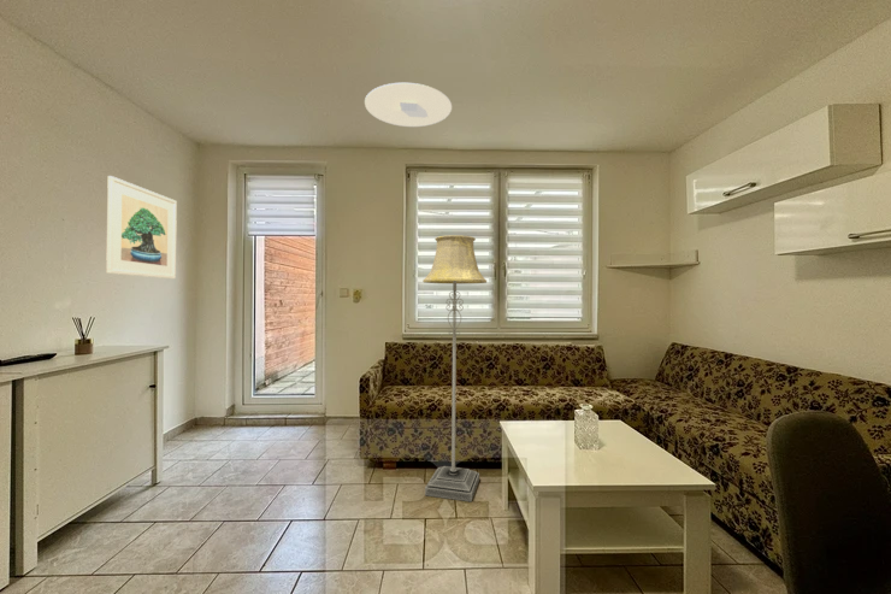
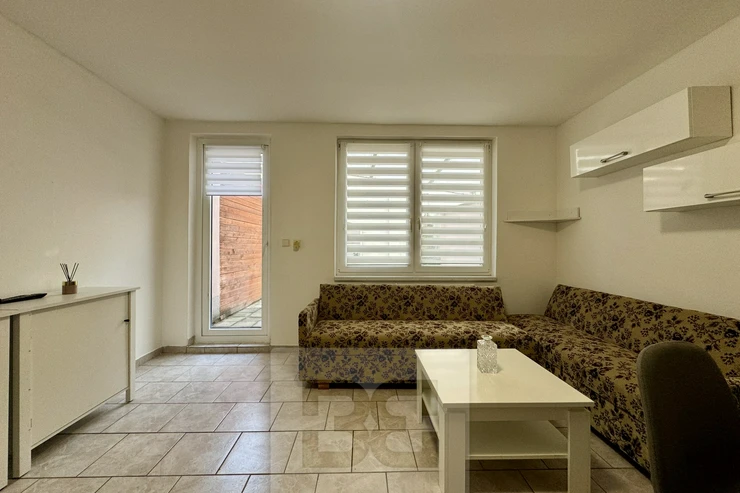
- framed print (144, 233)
- ceiling light (408, 102)
- floor lamp (454, 361)
